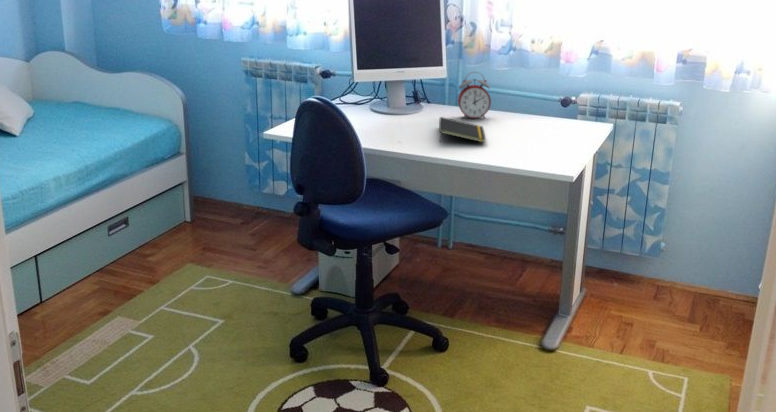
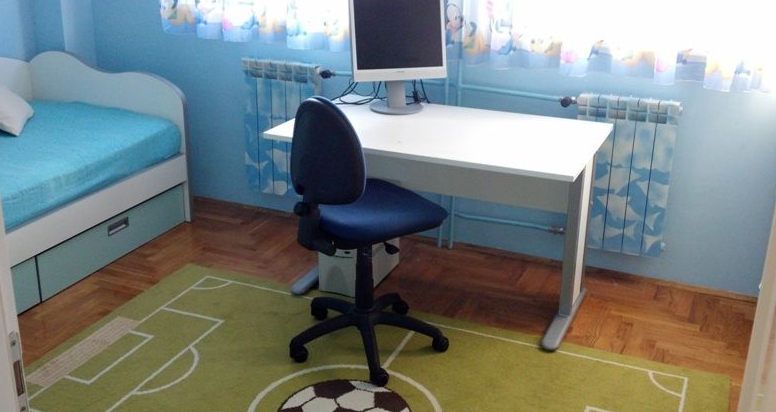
- alarm clock (474, 94)
- notepad (461, 129)
